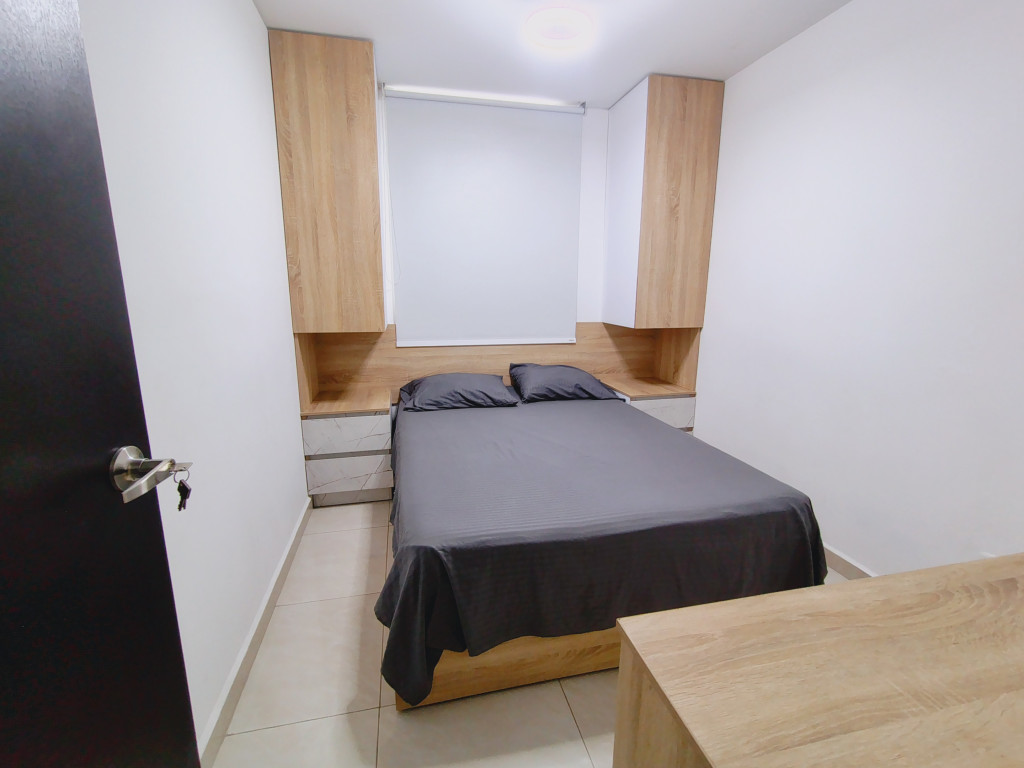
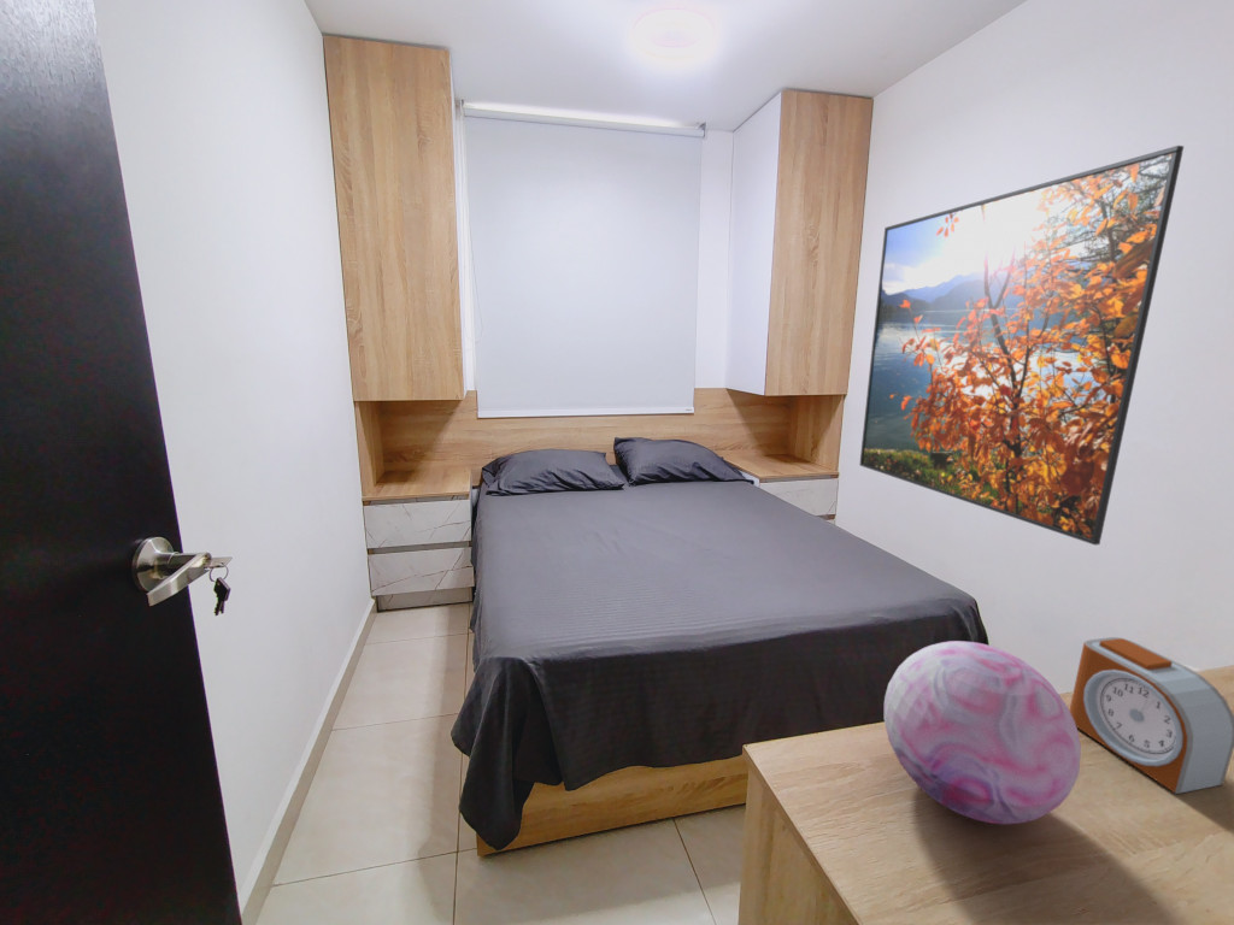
+ alarm clock (1145, 705)
+ decorative orb (974, 726)
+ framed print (971, 355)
